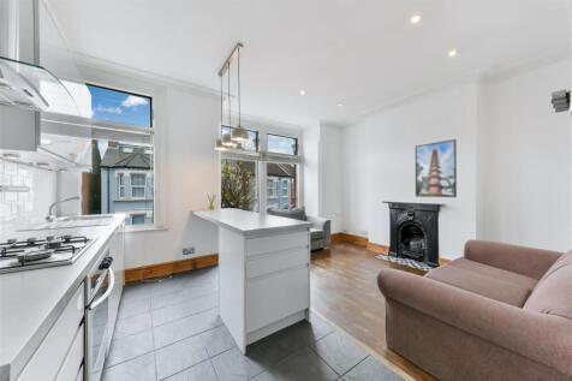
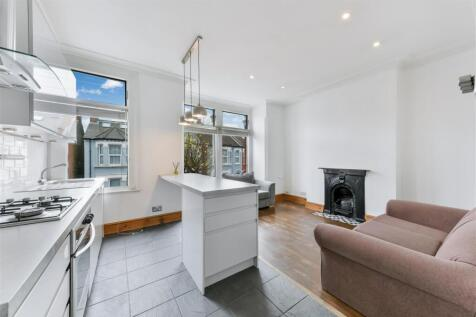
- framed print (434, 169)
